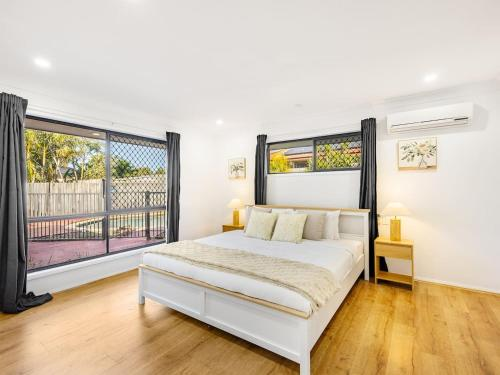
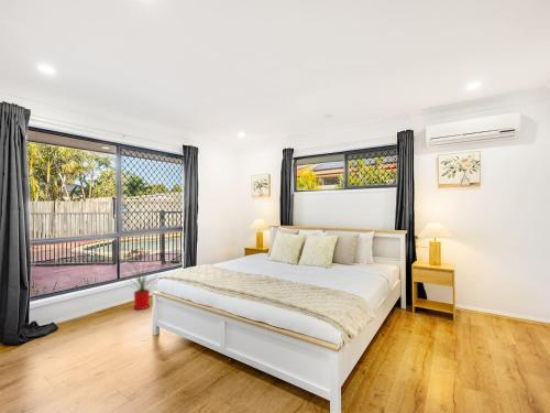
+ house plant (142, 281)
